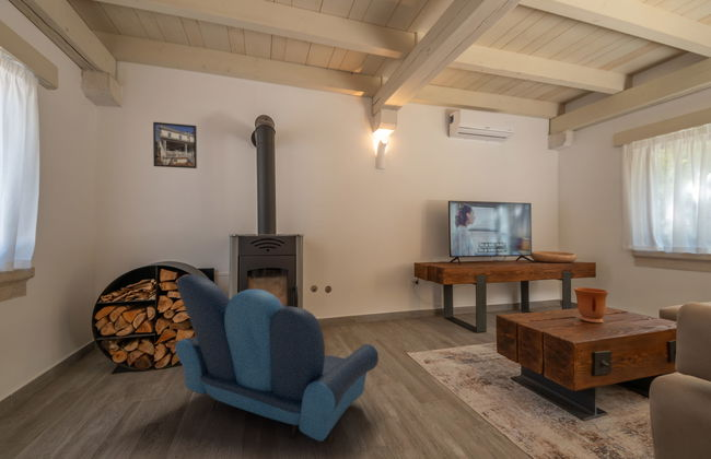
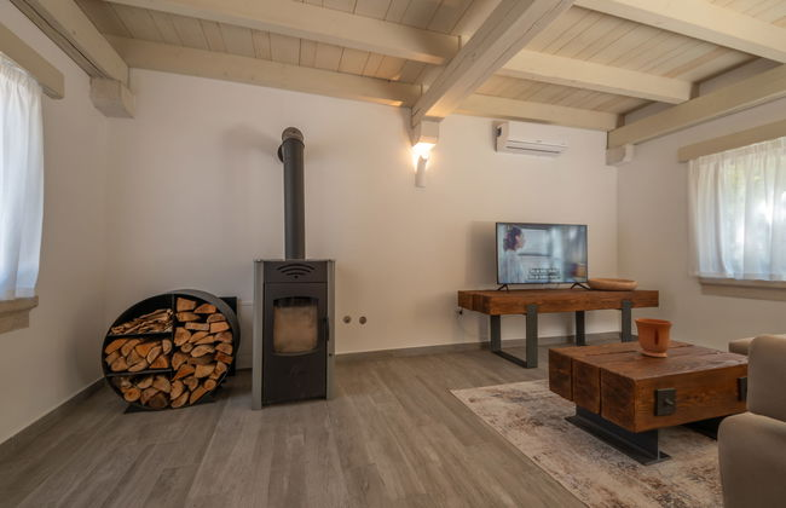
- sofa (273, 341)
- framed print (175, 145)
